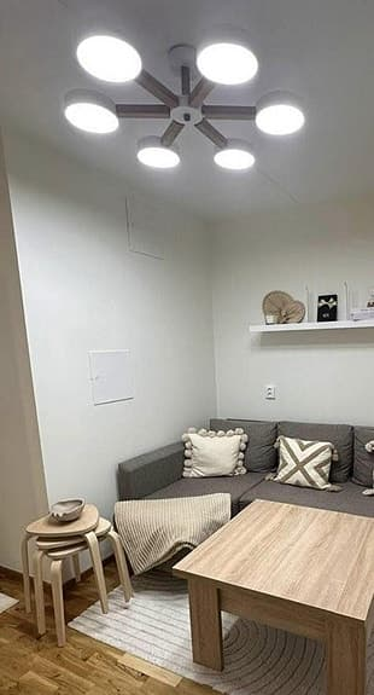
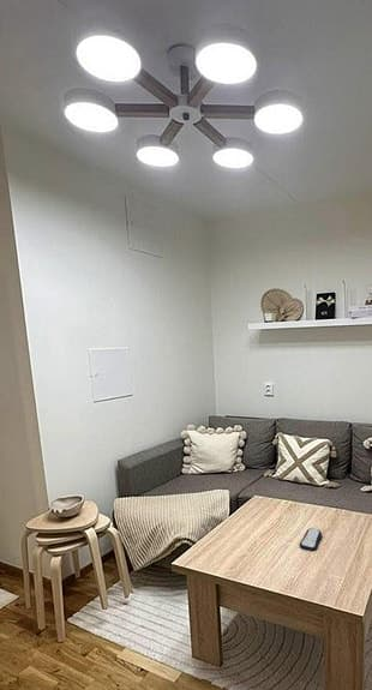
+ remote control (311, 539)
